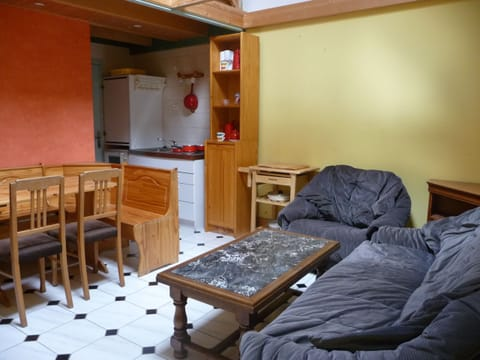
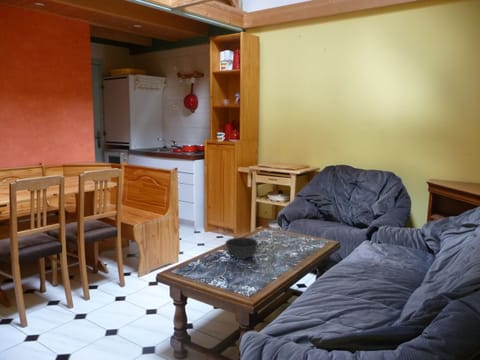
+ bowl (241, 249)
